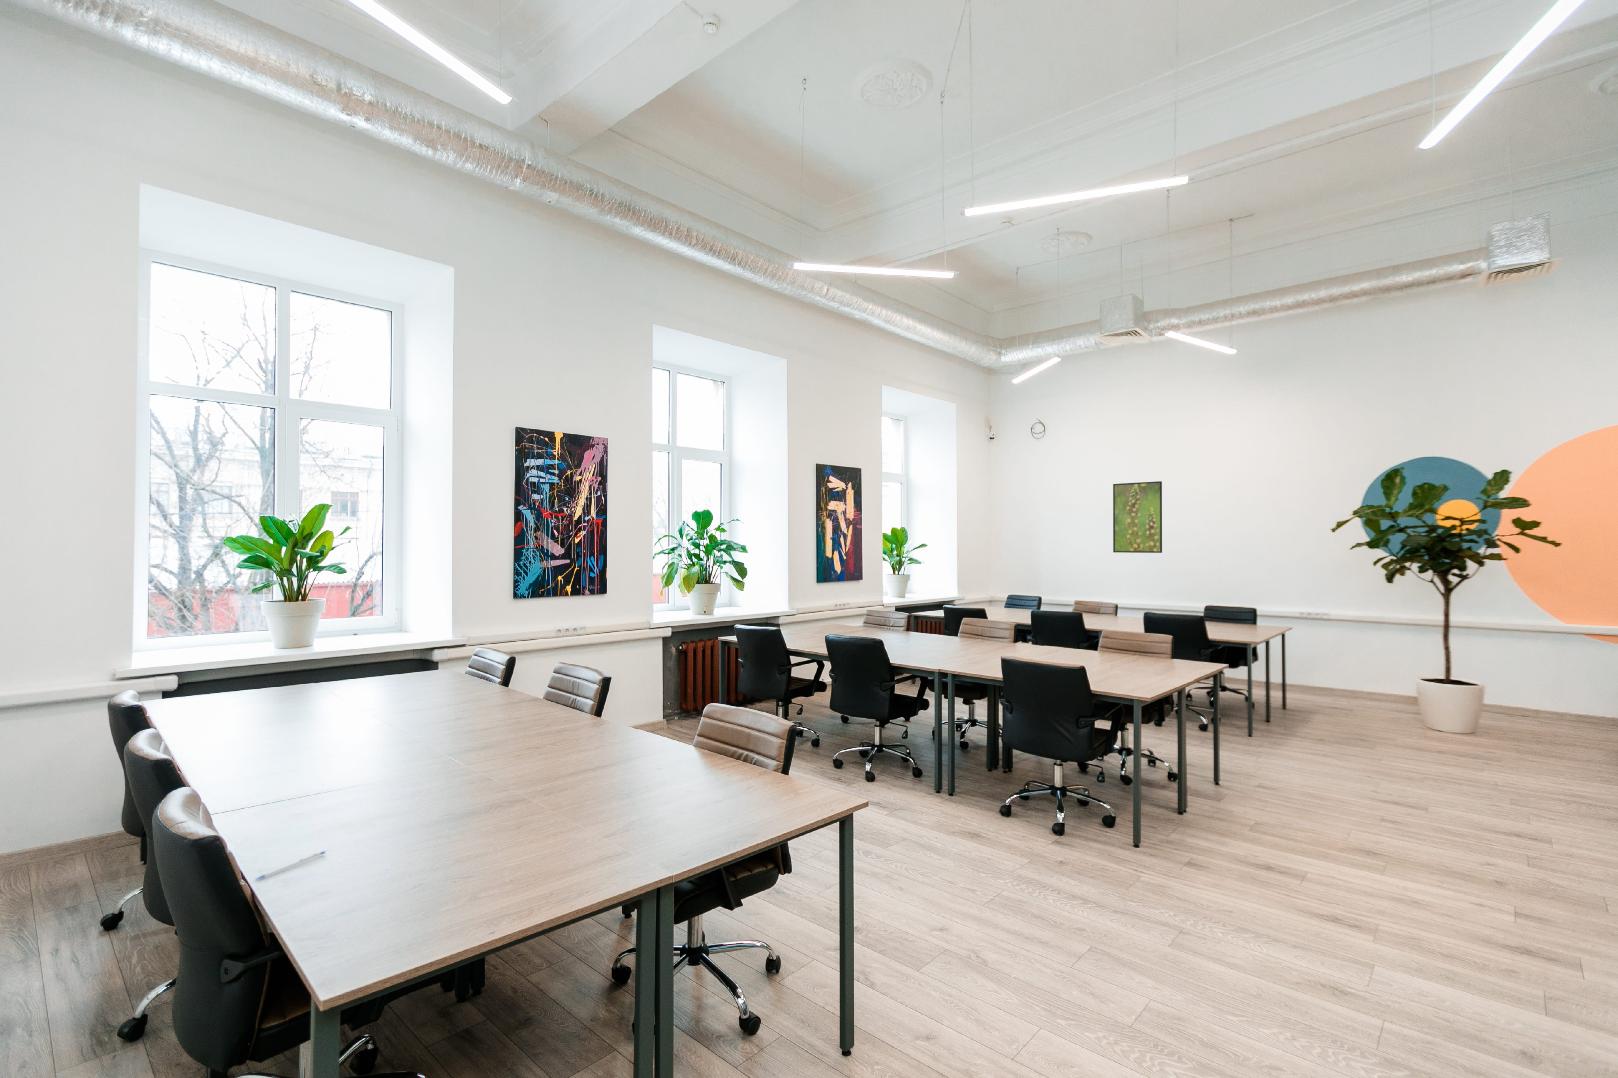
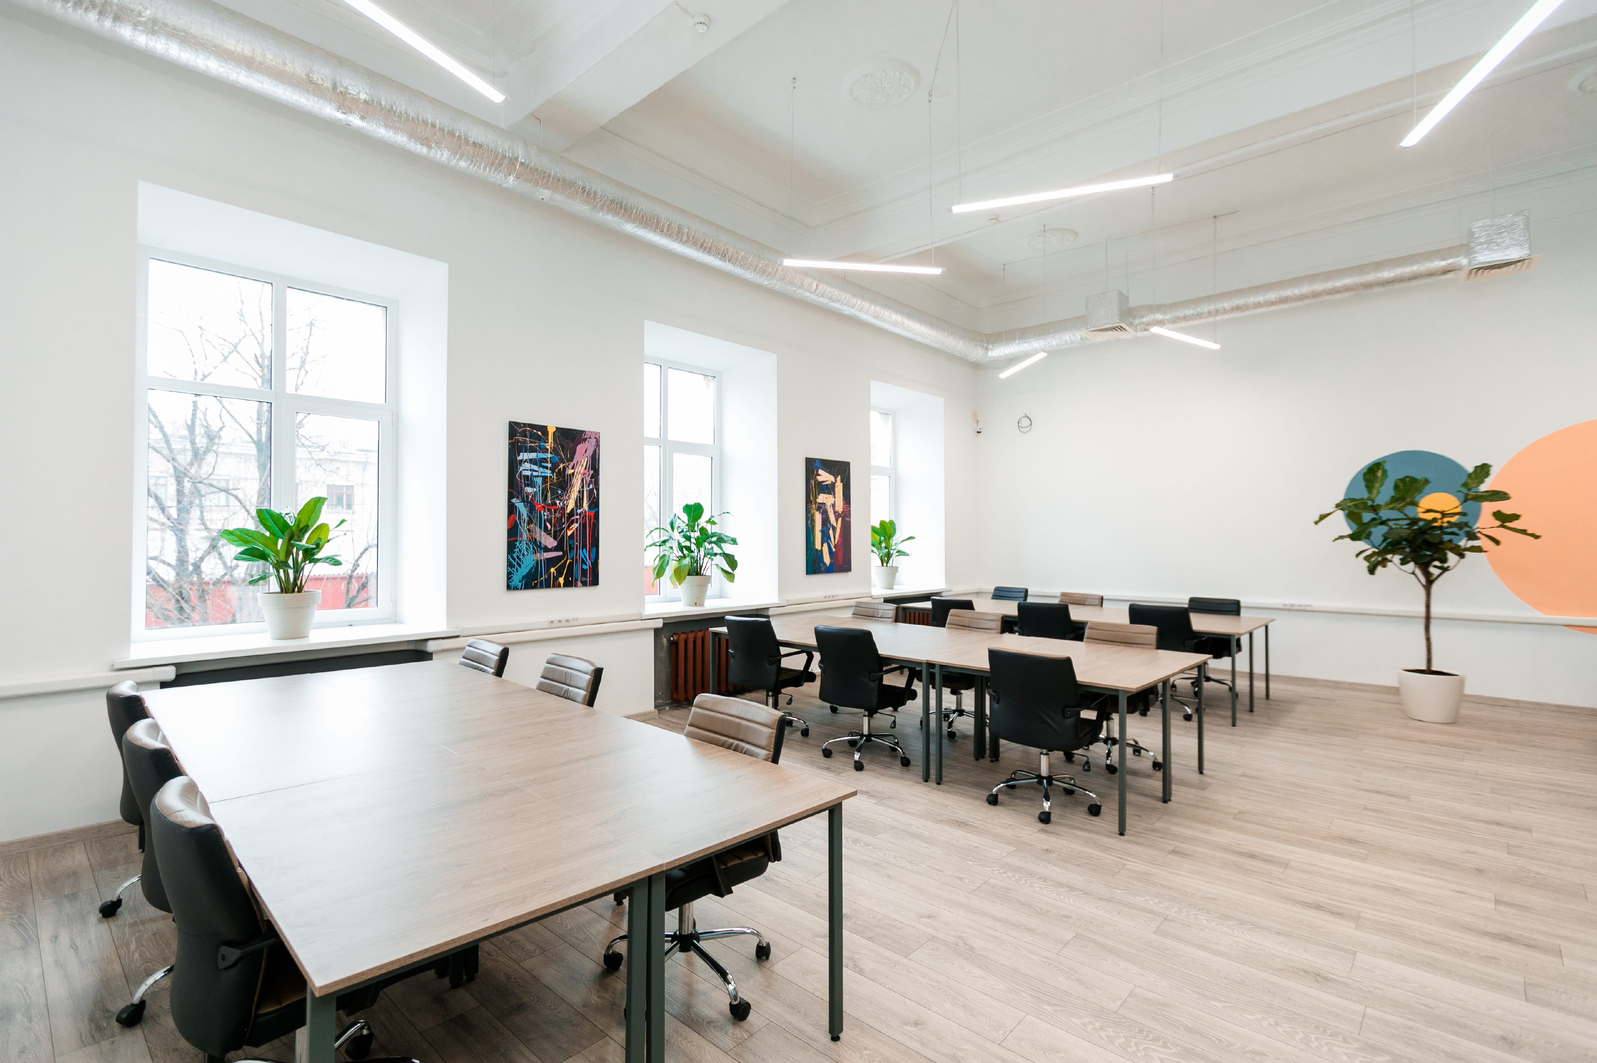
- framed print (1137, 517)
- pen (291, 865)
